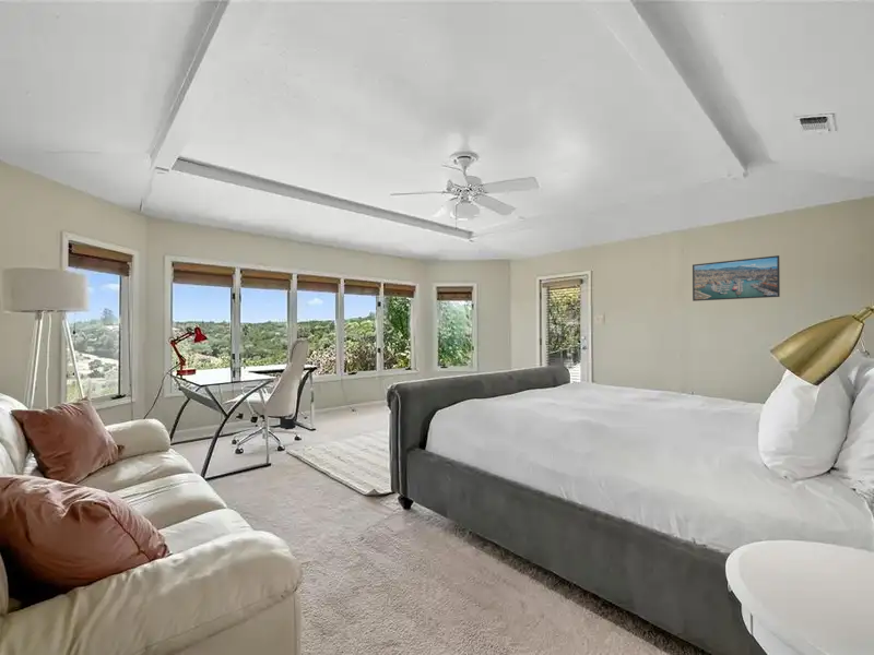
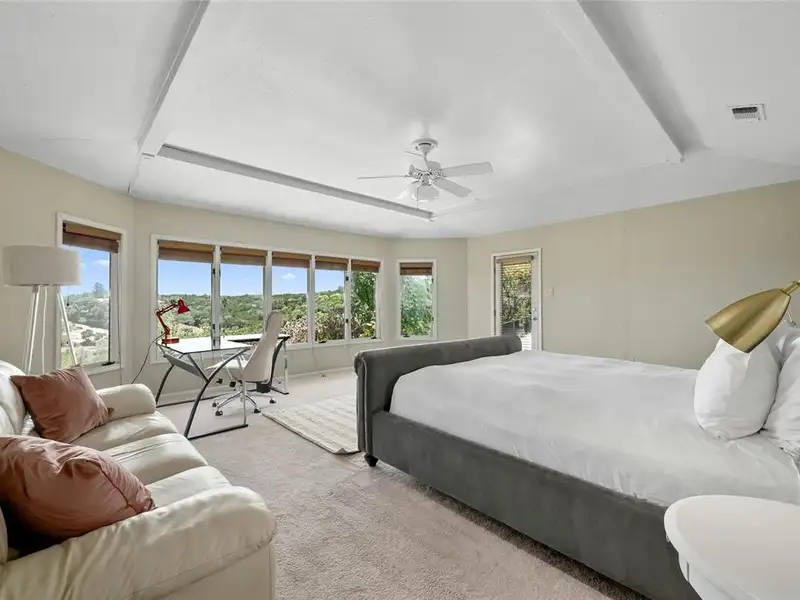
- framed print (733, 279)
